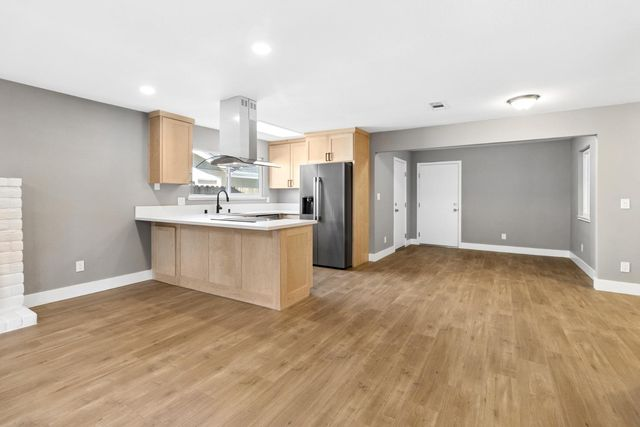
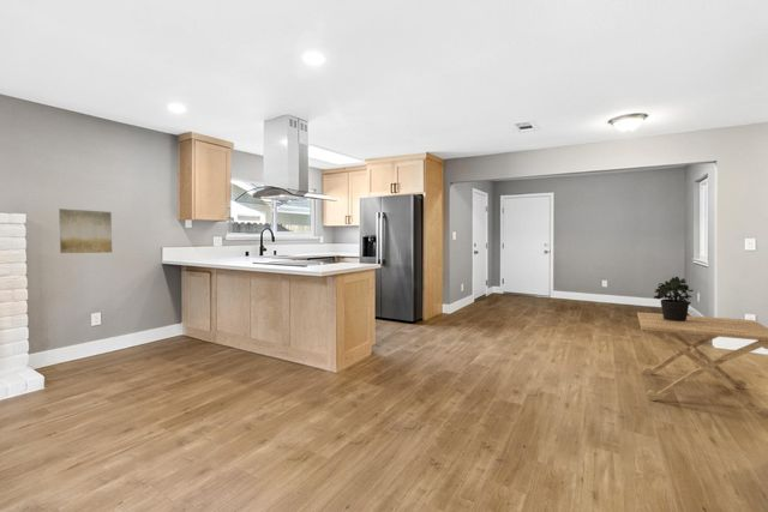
+ wall art (86, 231)
+ side table (698, 359)
+ potted plant (674, 297)
